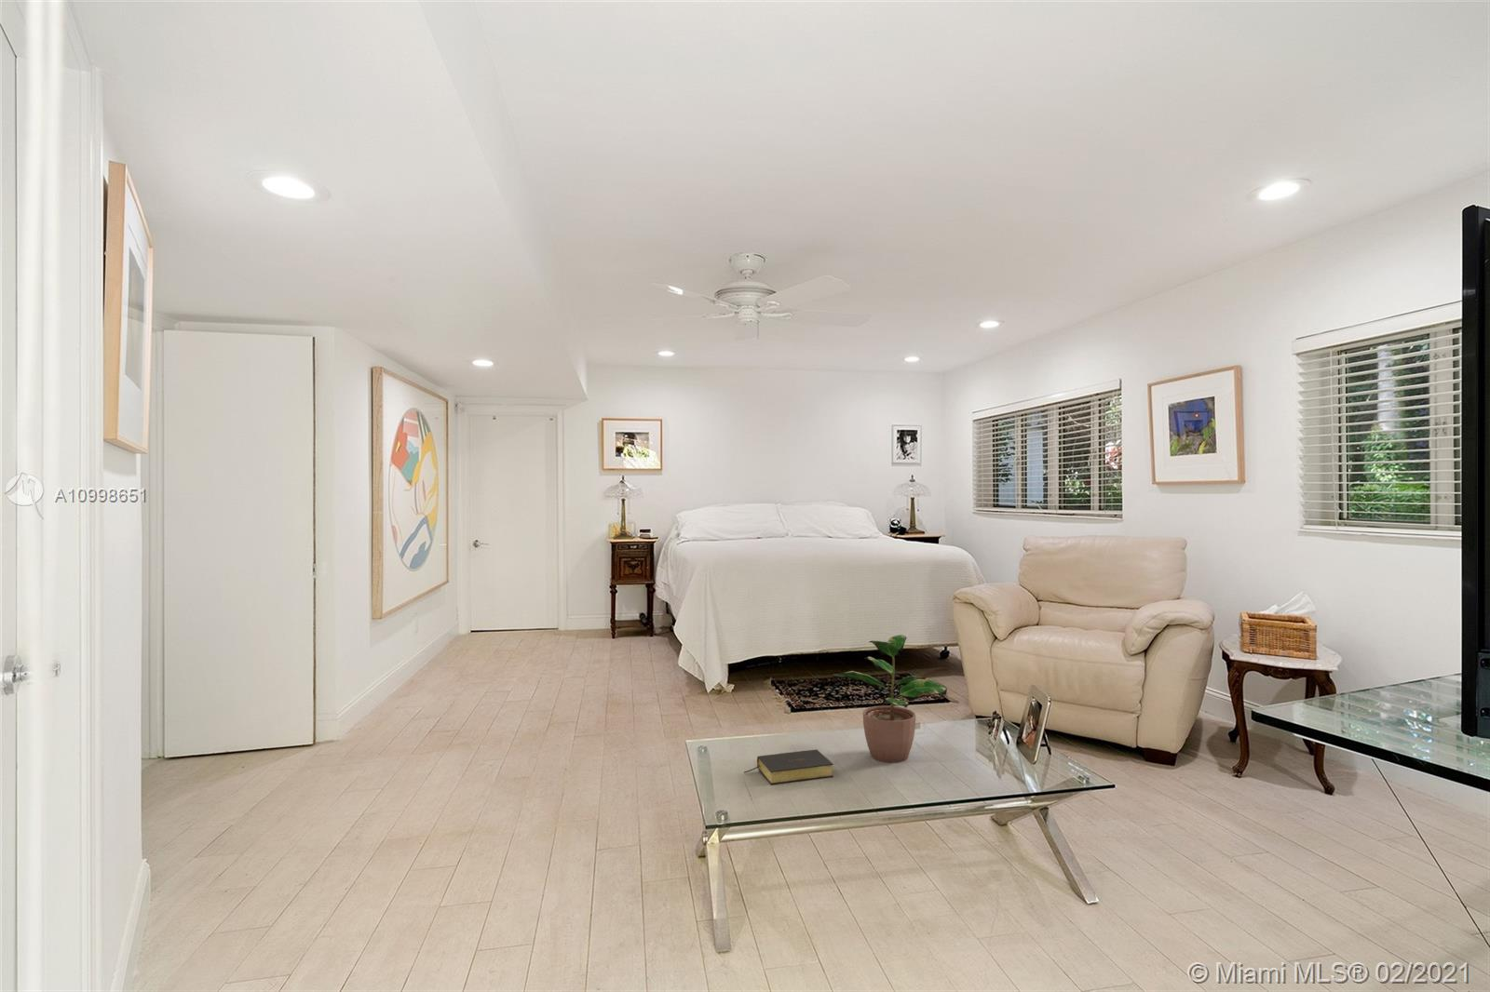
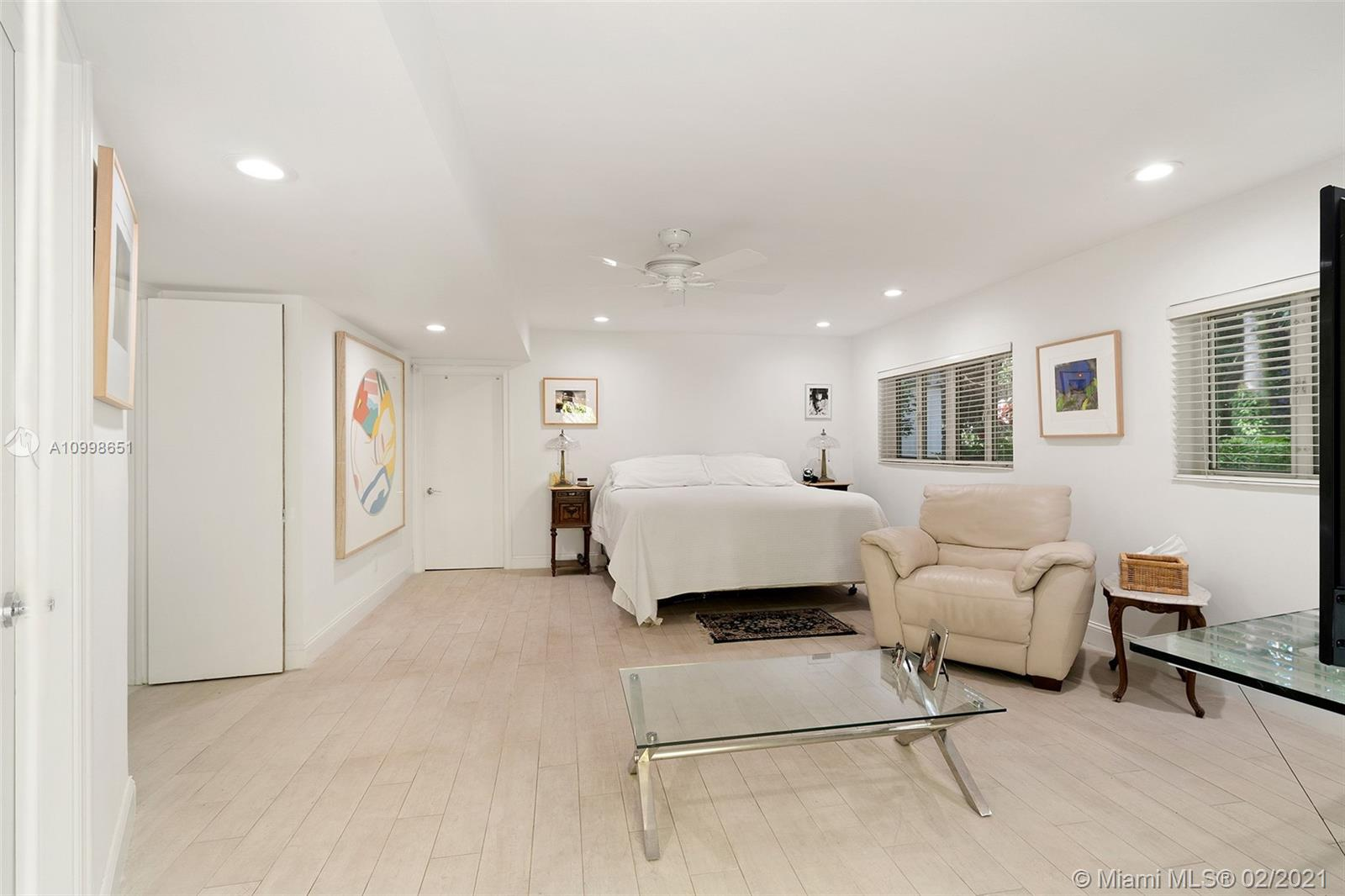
- bible (787, 767)
- potted plant (890, 693)
